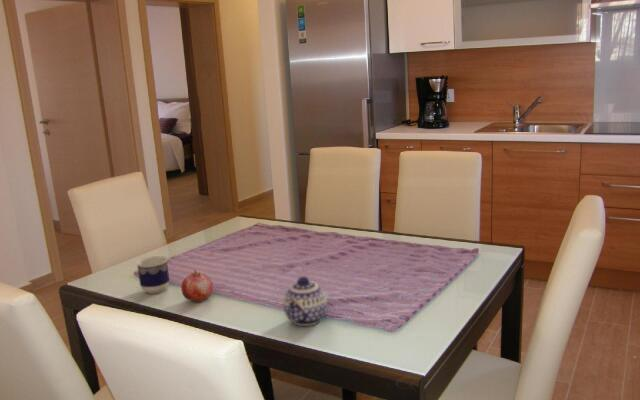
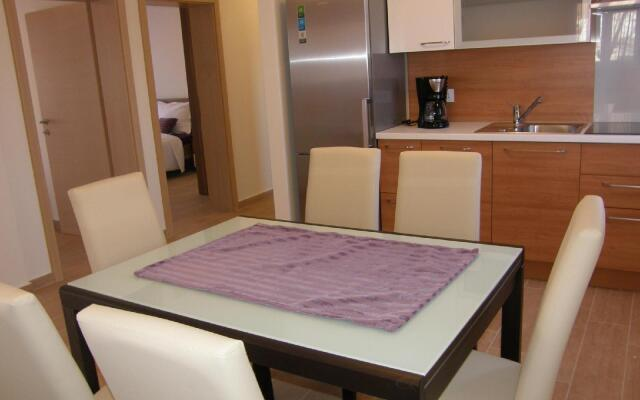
- teapot (304, 299)
- fruit (196, 284)
- cup (151, 274)
